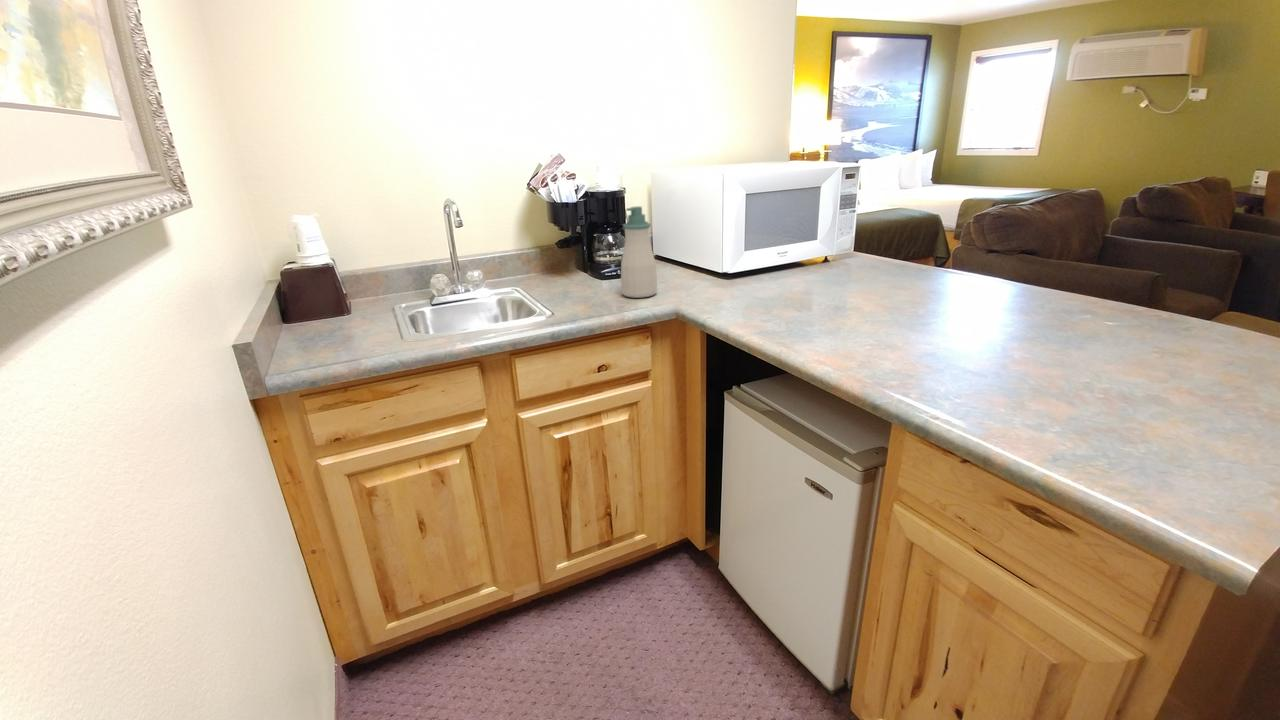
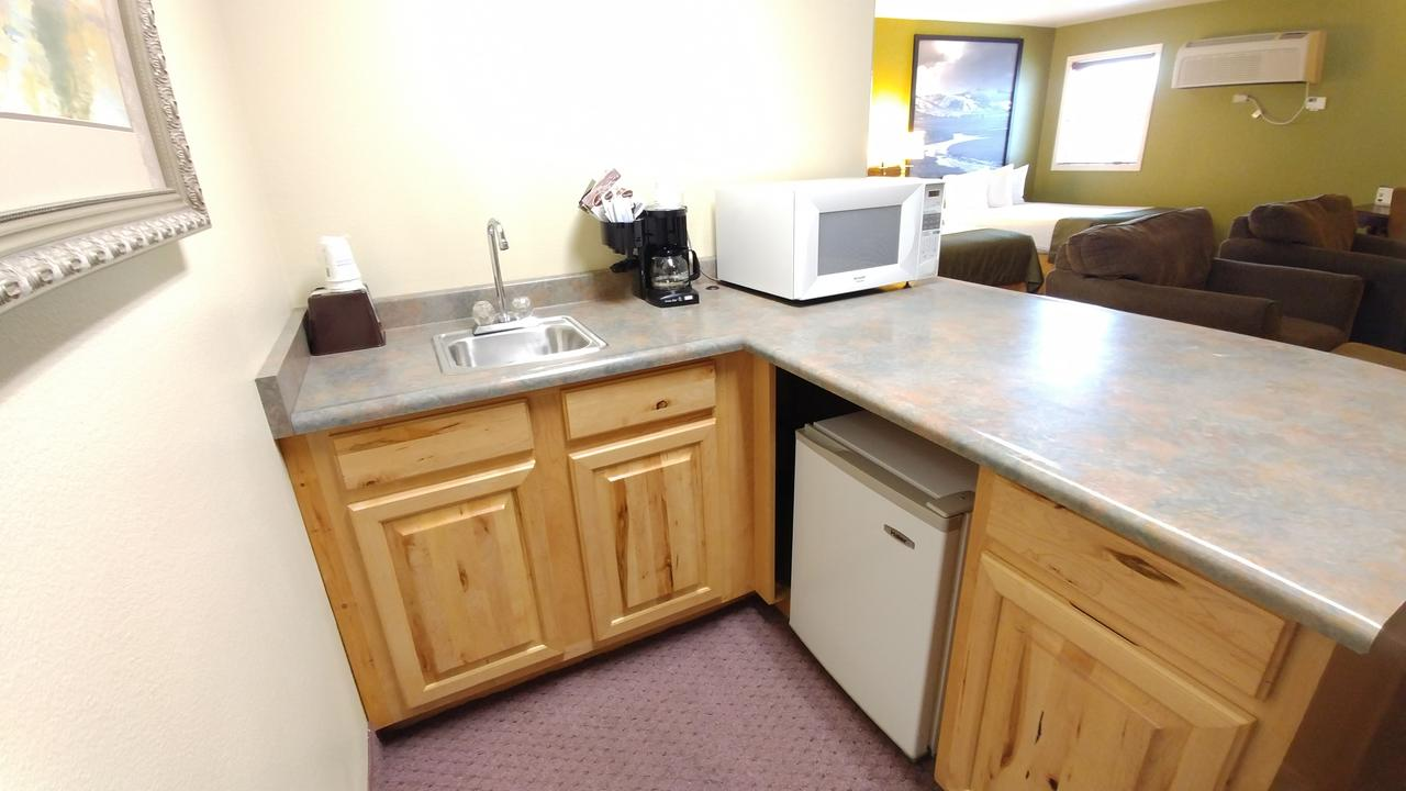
- soap bottle (637, 251)
